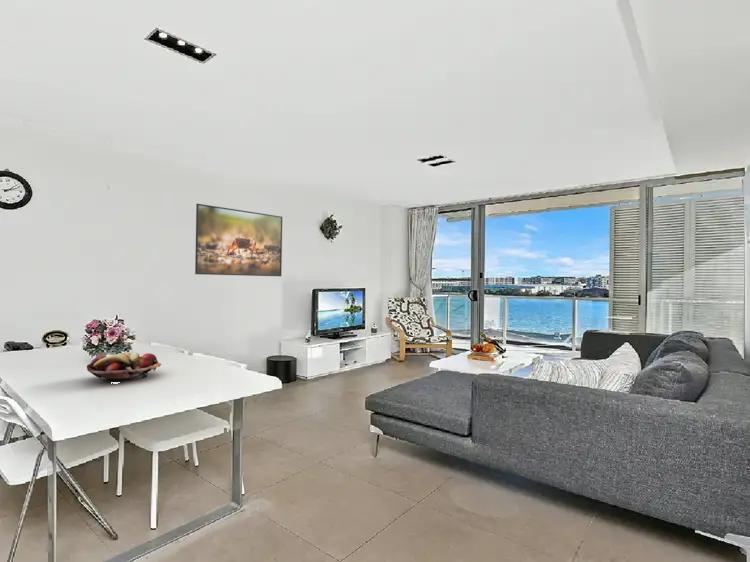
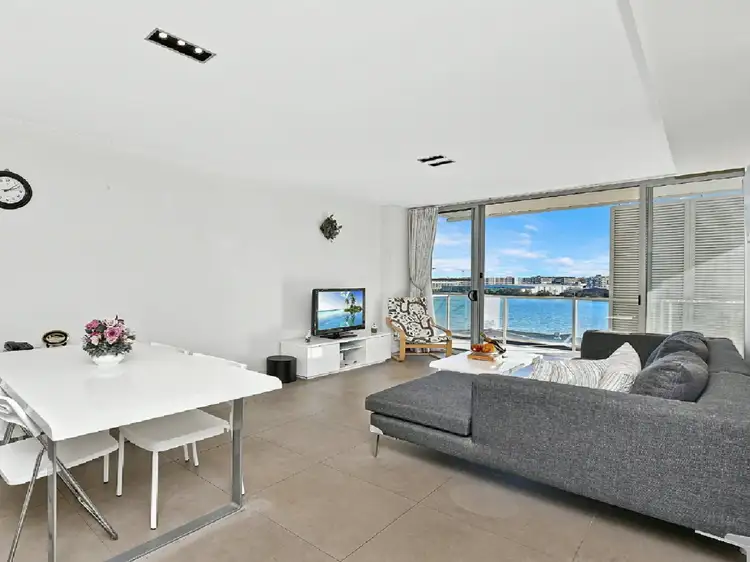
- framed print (242, 243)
- fruit basket (125, 365)
